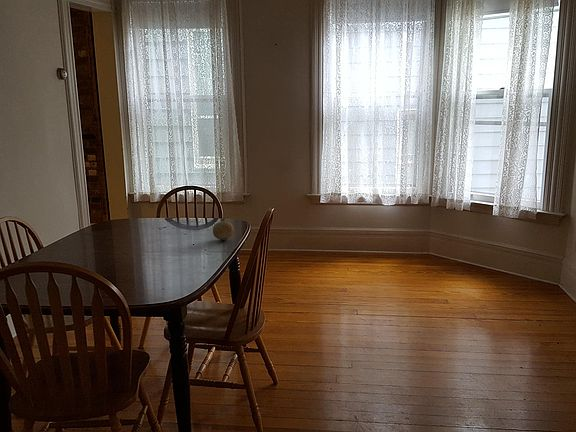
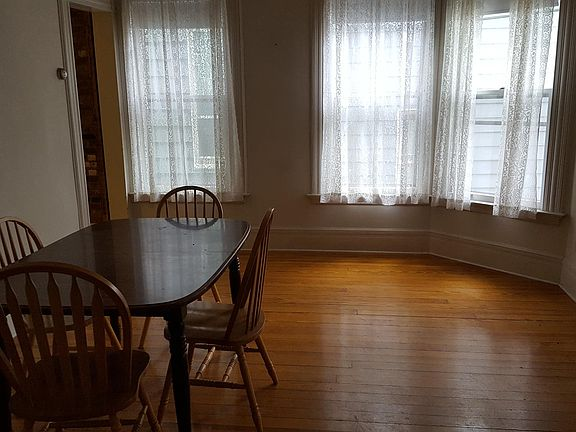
- fruit (223, 229)
